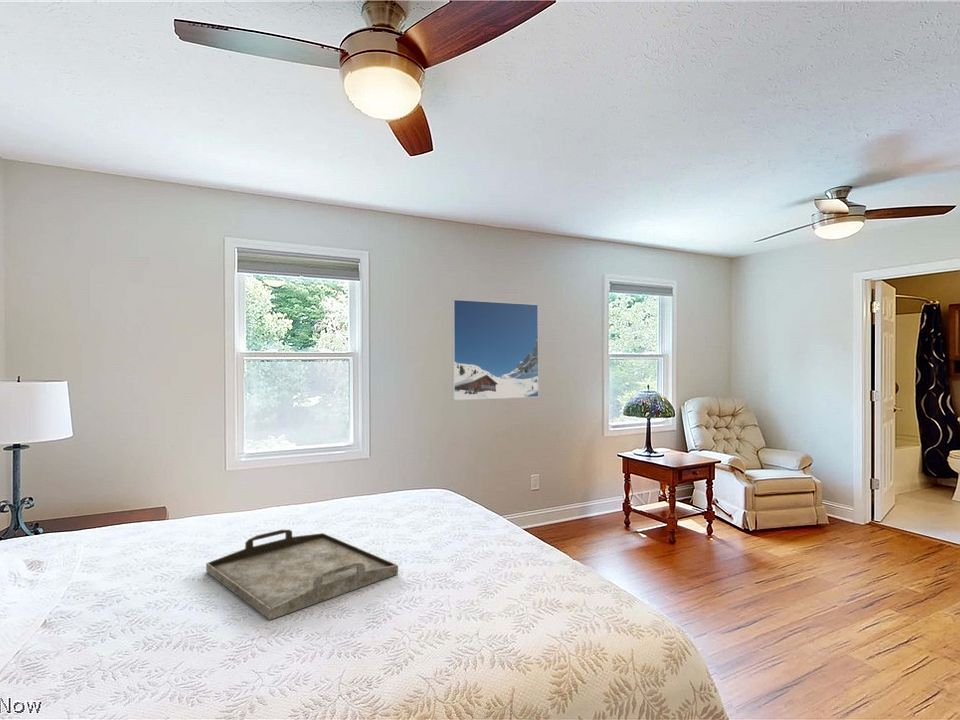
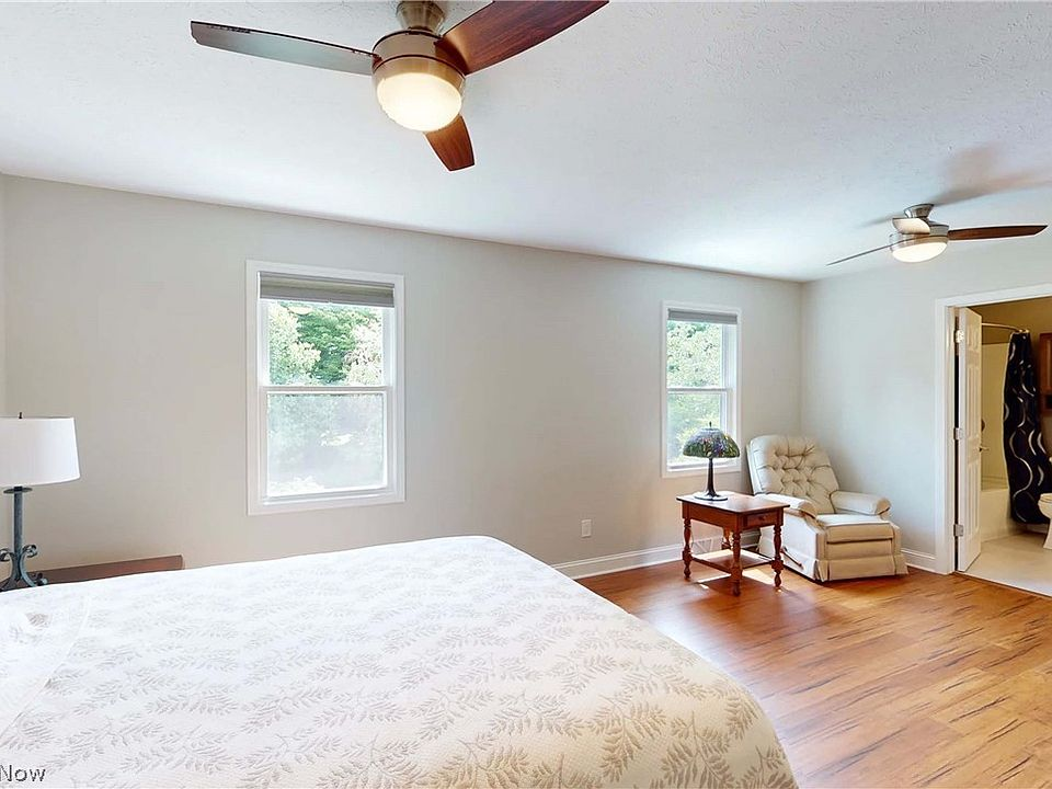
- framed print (497, 350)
- serving tray (301, 560)
